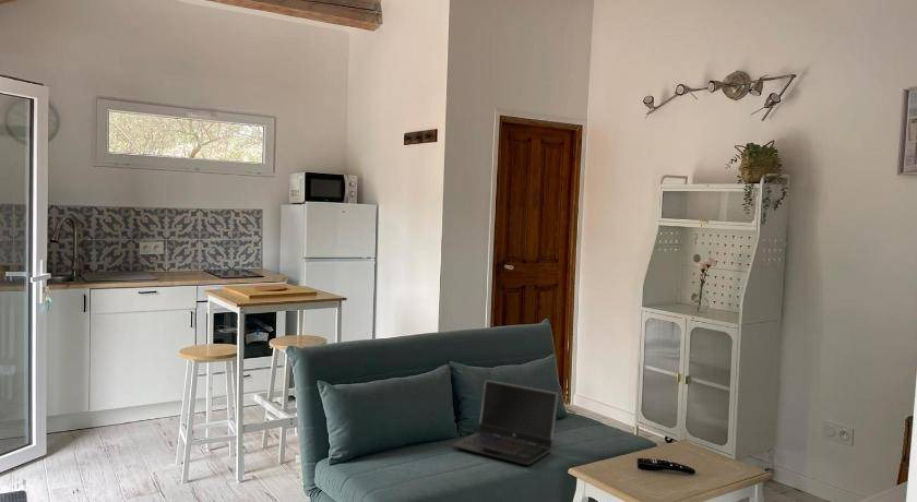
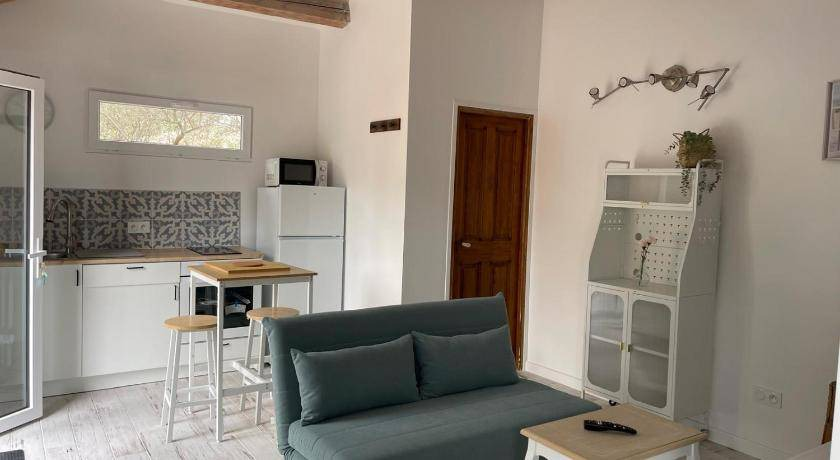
- laptop computer (504, 420)
